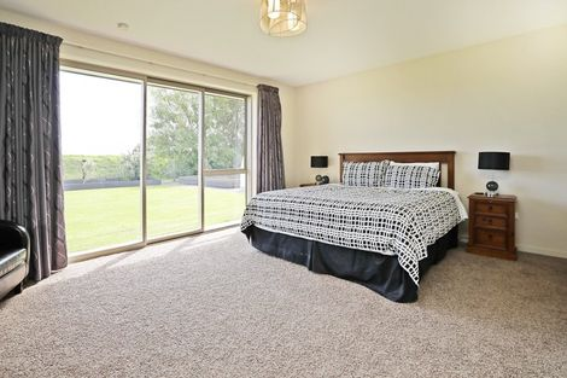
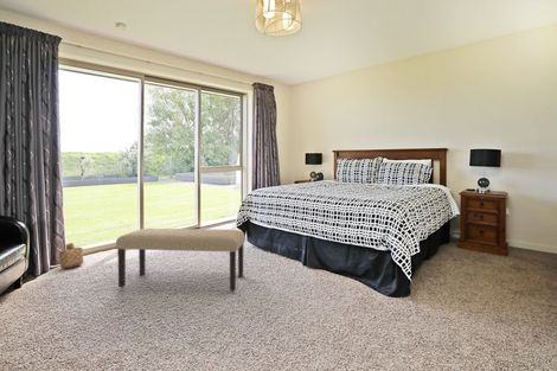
+ basket (71, 255)
+ bench (184, 249)
